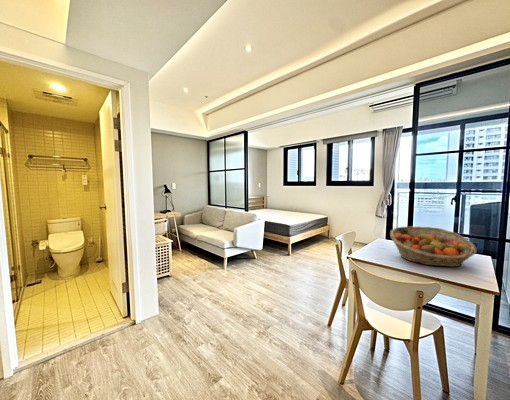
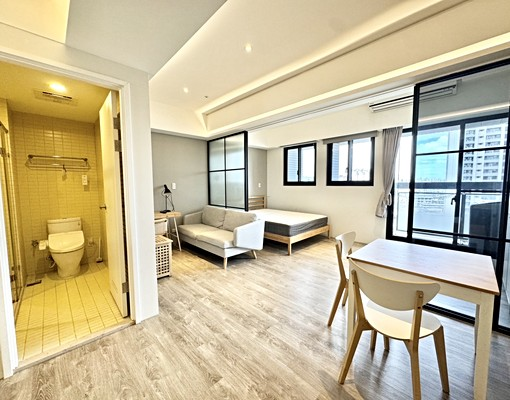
- fruit basket (429, 245)
